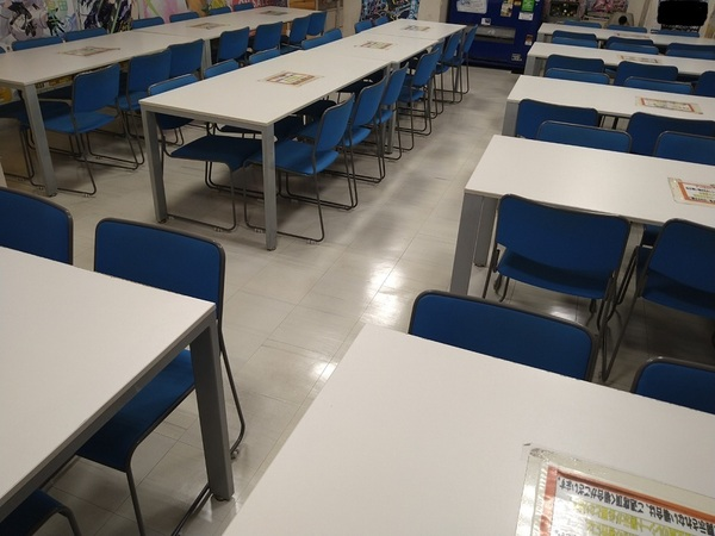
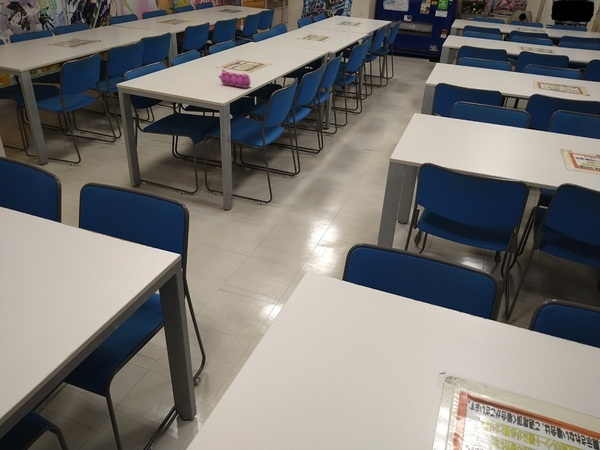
+ pencil case (235, 78)
